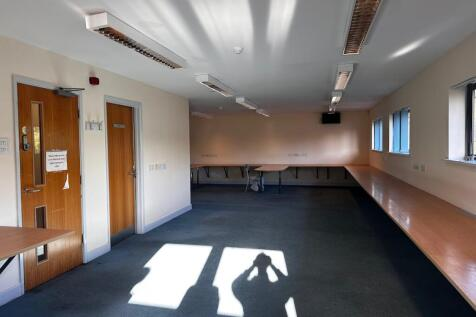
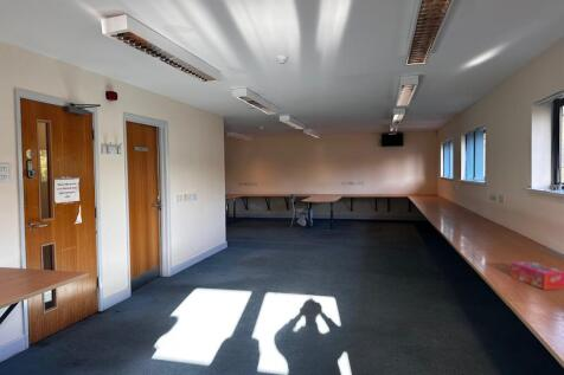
+ tissue box (537, 274)
